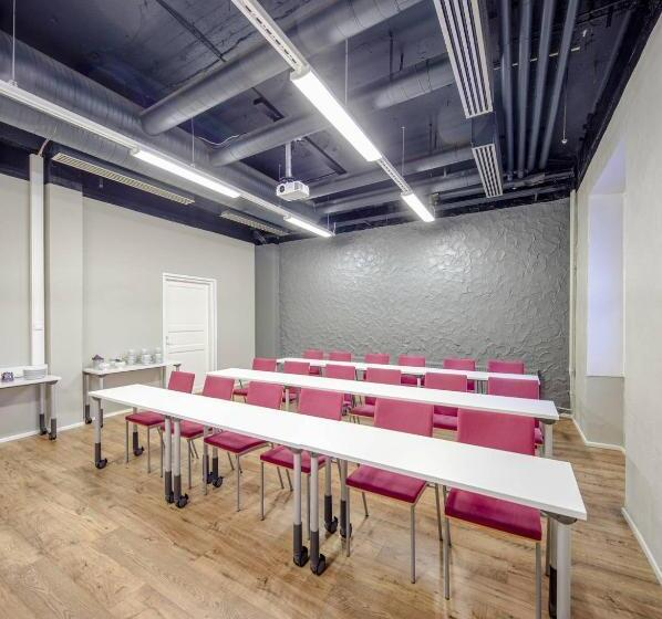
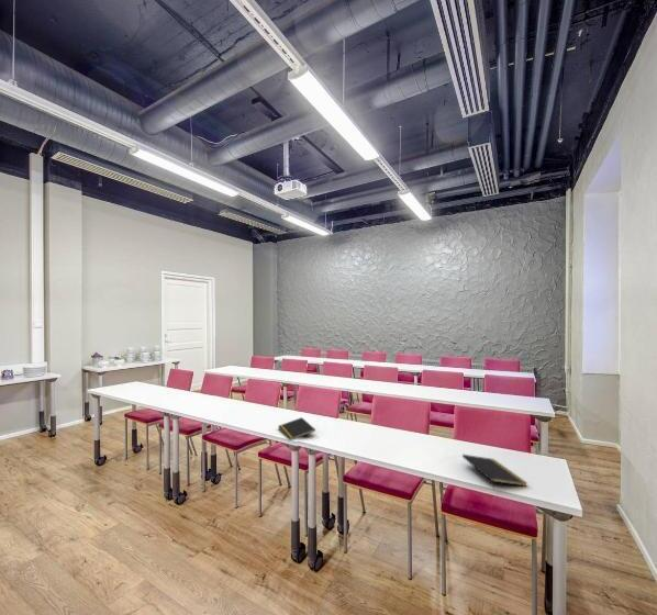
+ notepad (296, 428)
+ notepad (492, 469)
